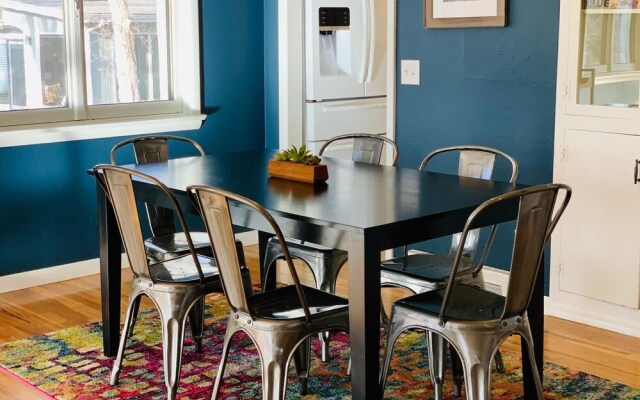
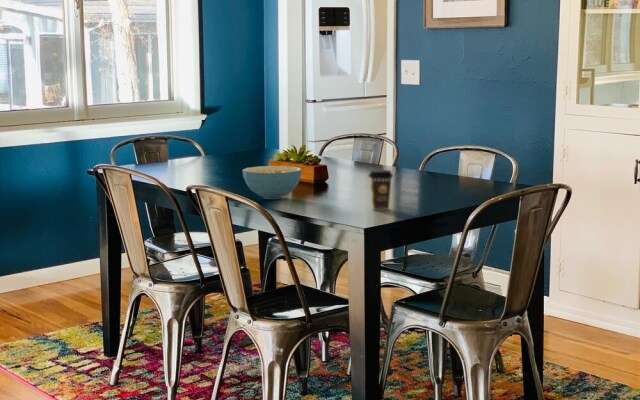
+ coffee cup (380, 190)
+ cereal bowl (272, 183)
